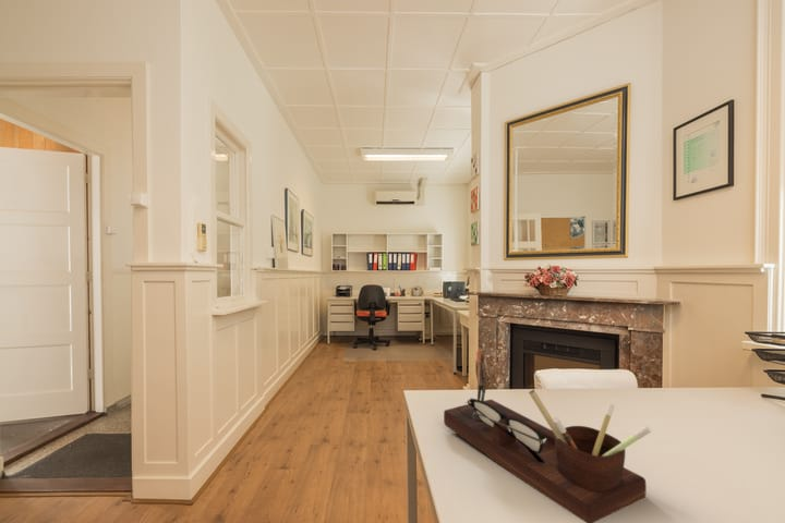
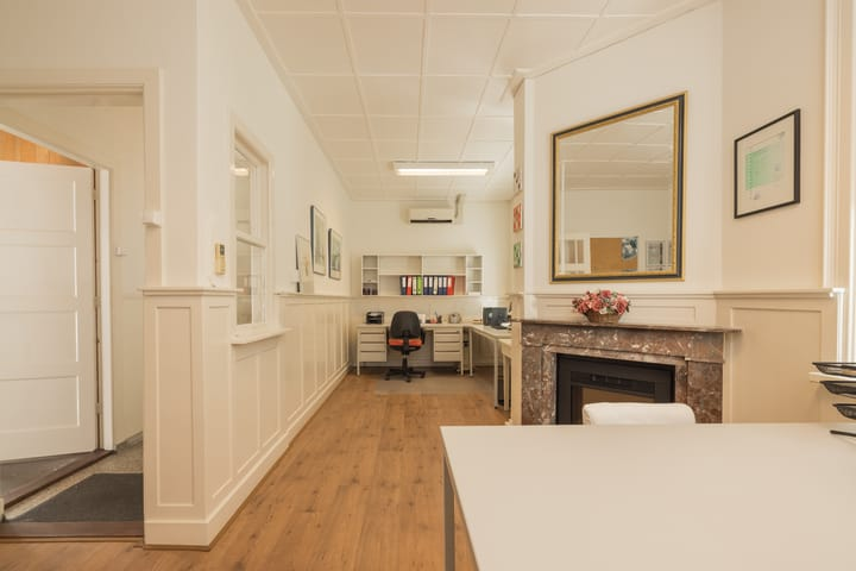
- desk organizer (529, 418)
